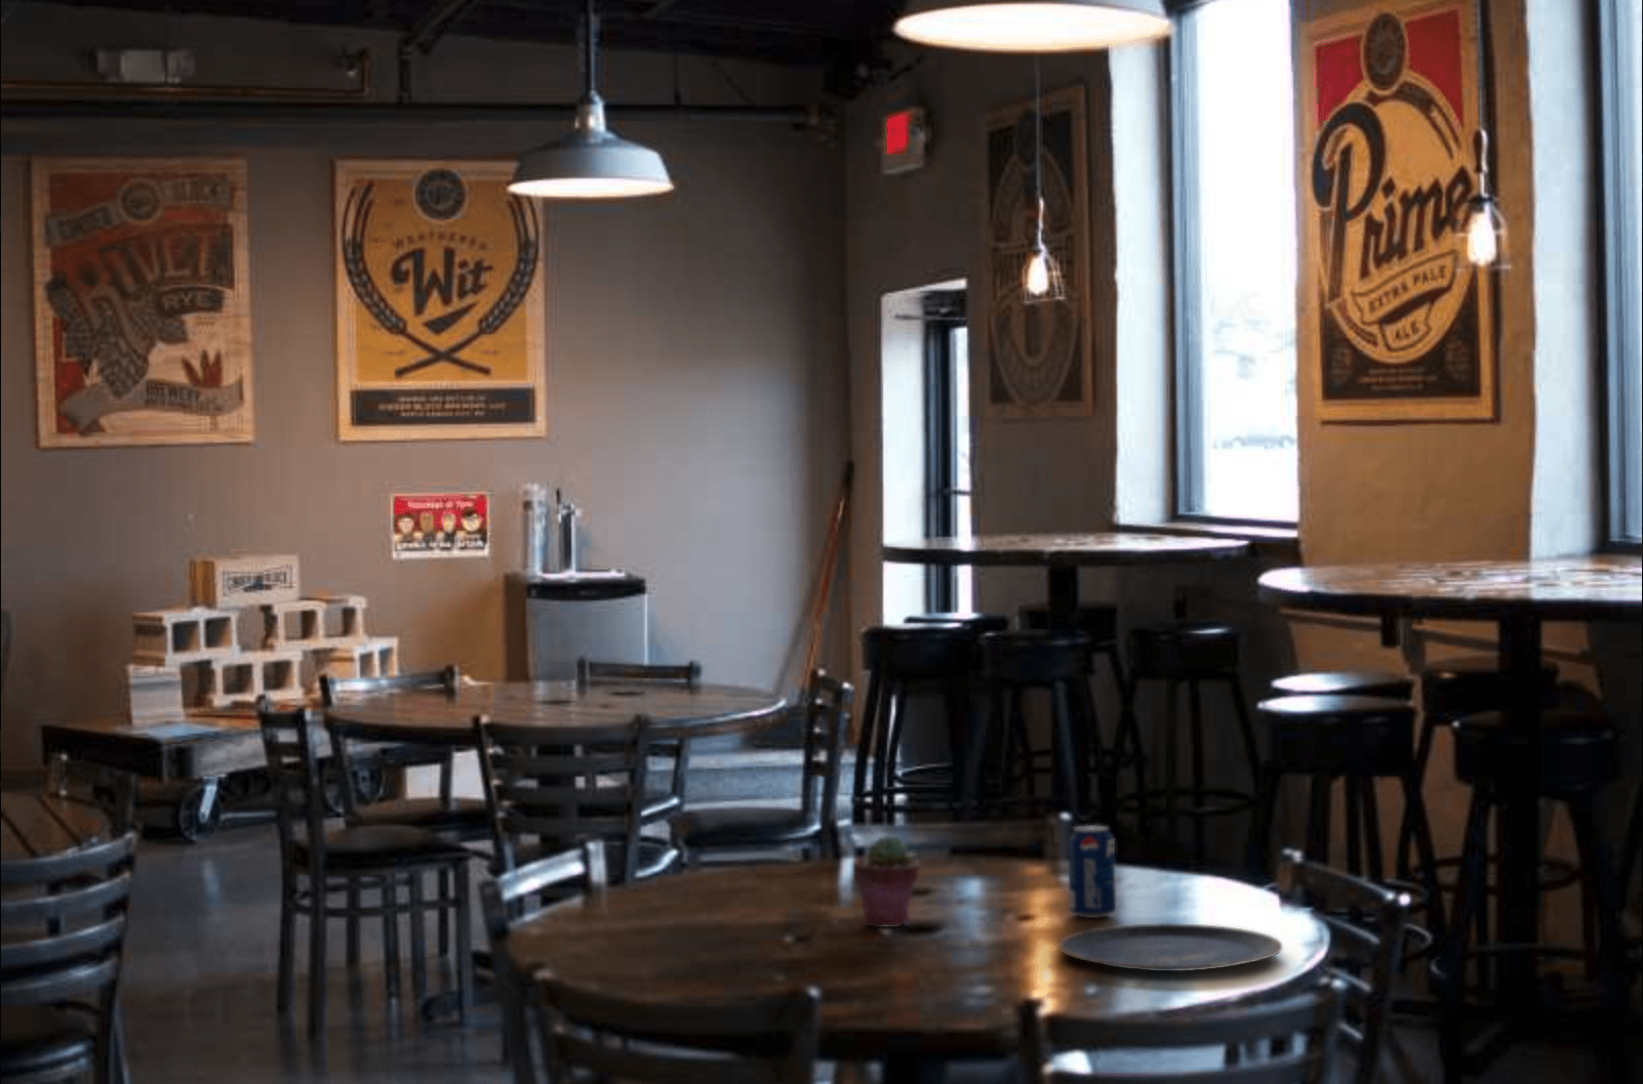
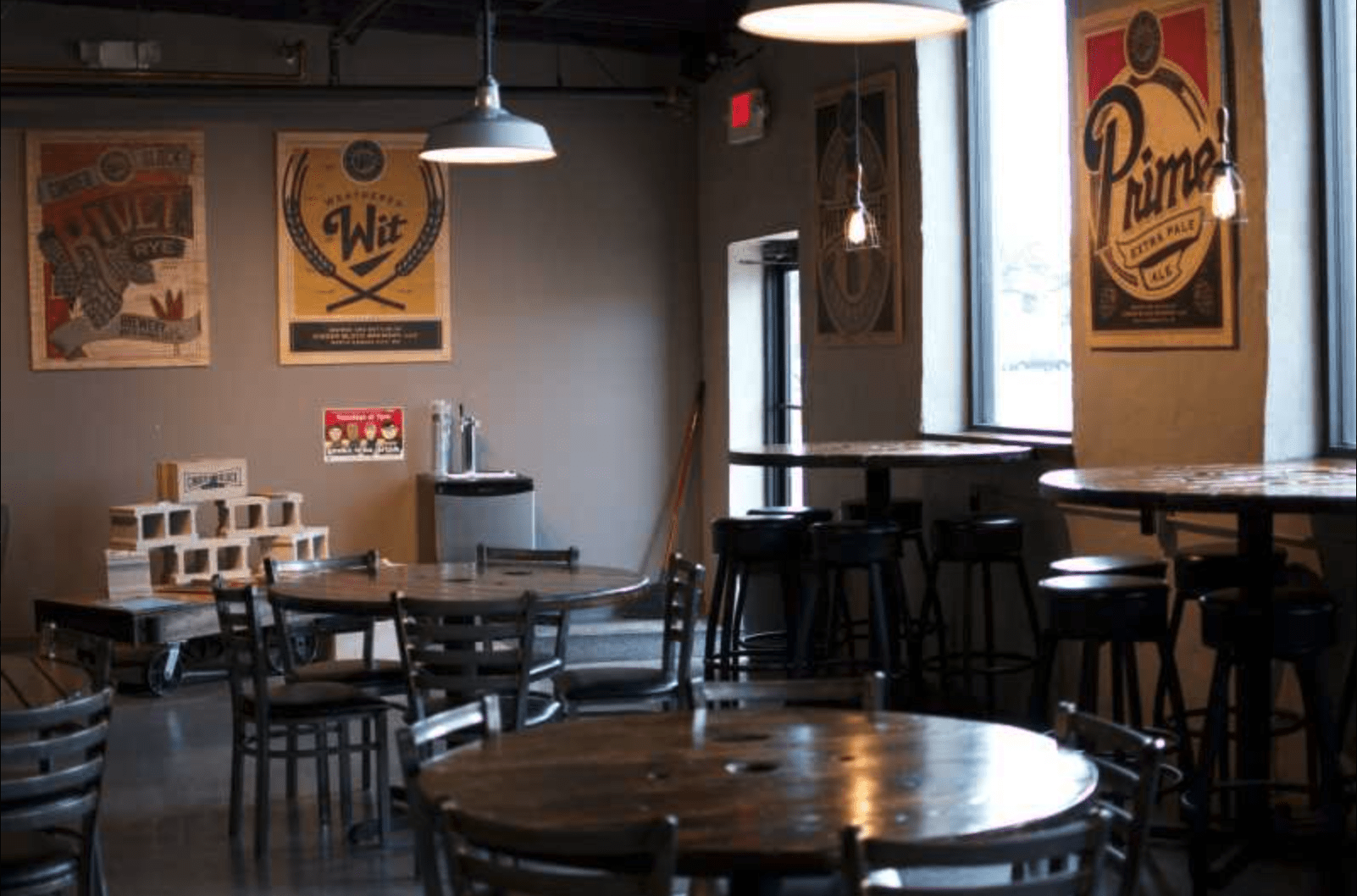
- beverage can (1091, 871)
- plate (1170, 948)
- potted succulent (886, 880)
